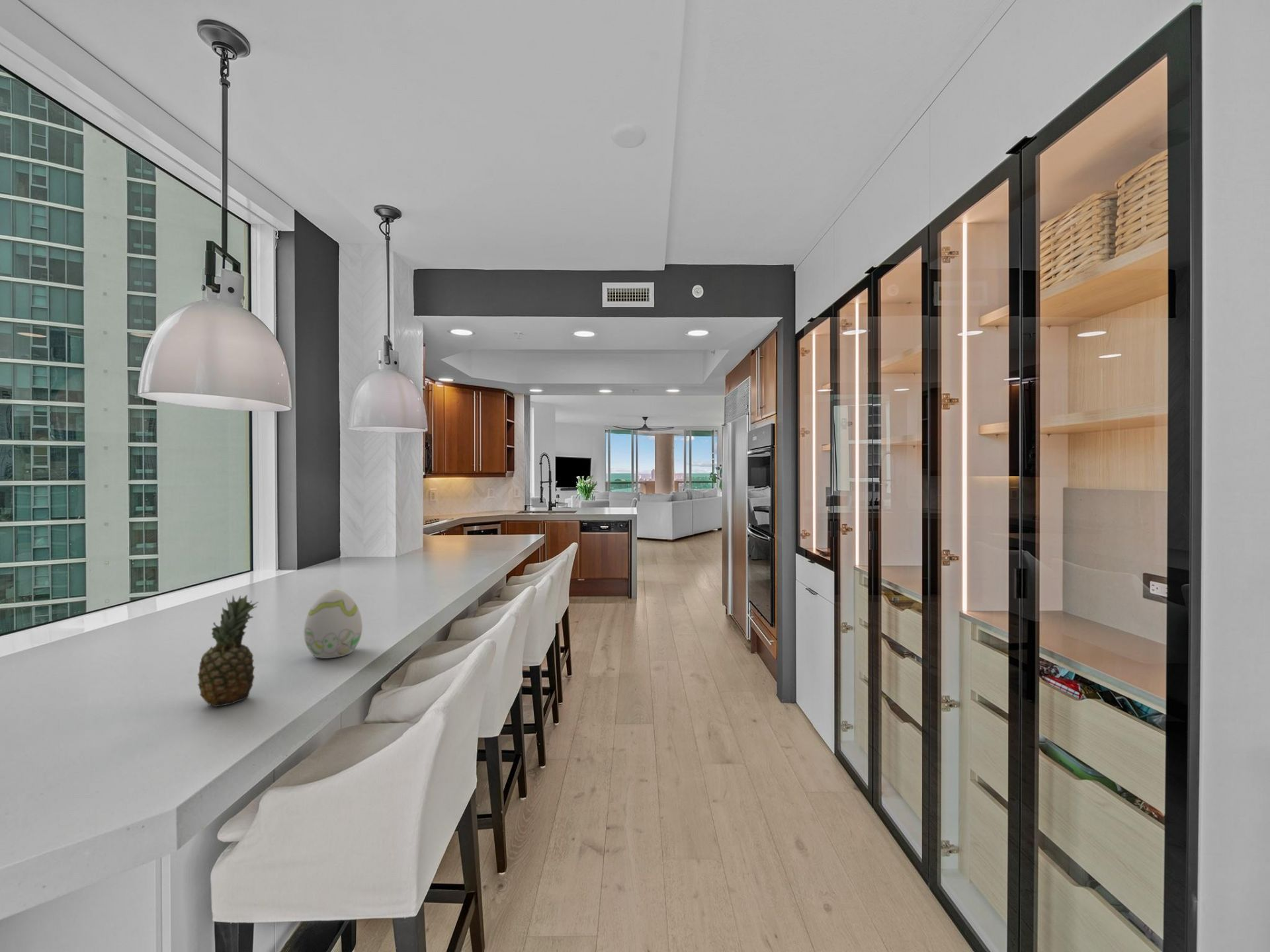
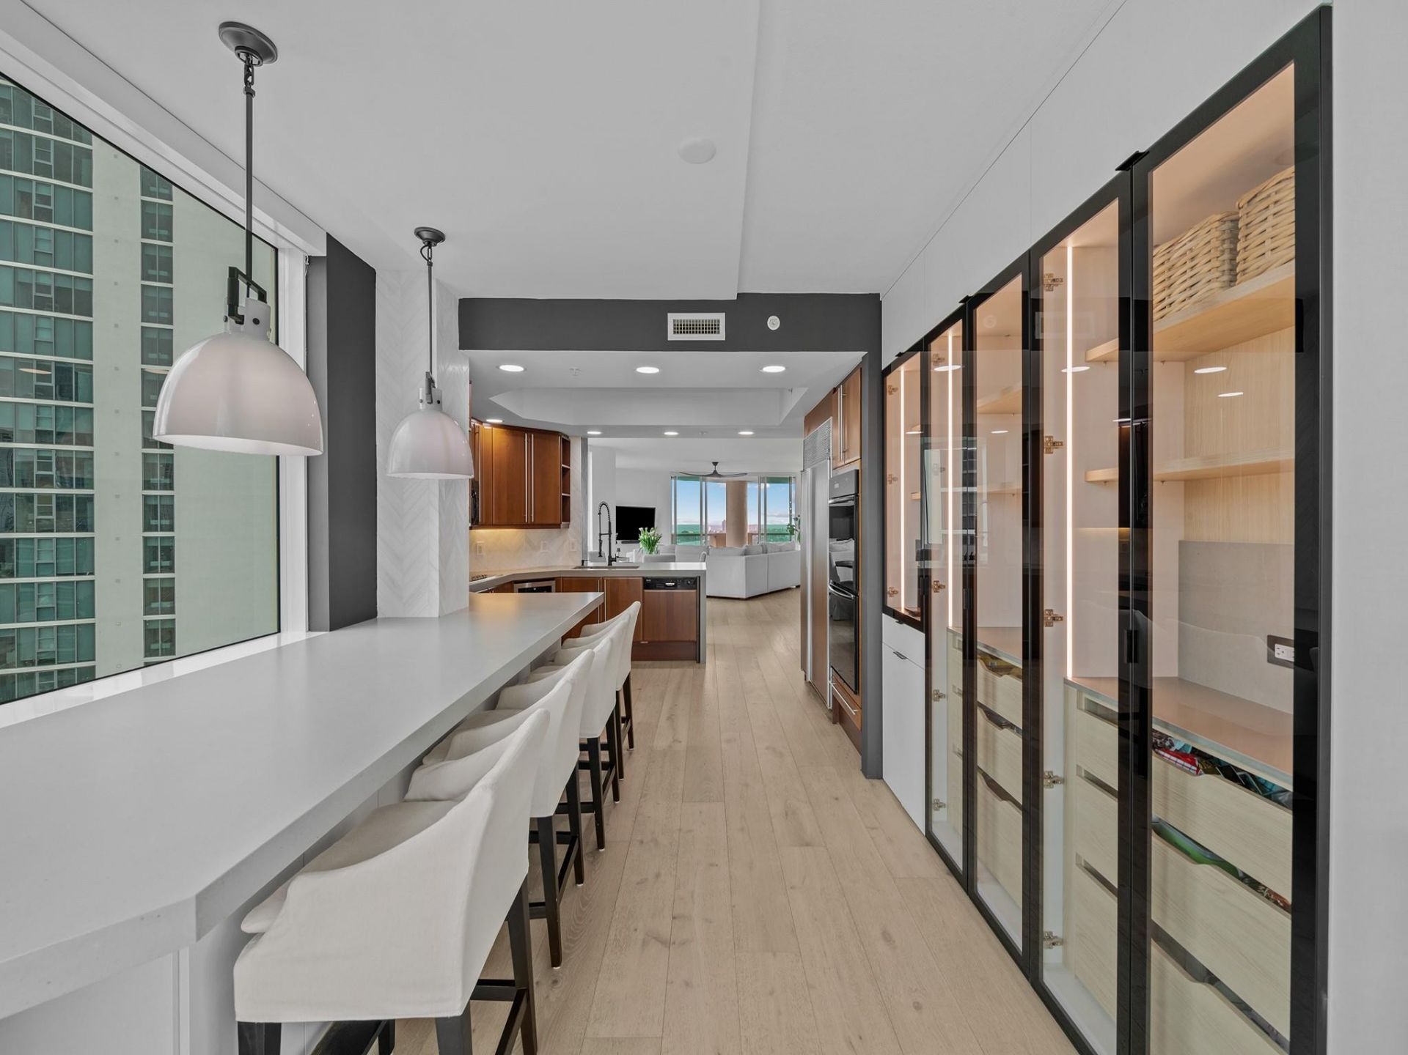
- decorative egg (333, 621)
- fruit (228, 647)
